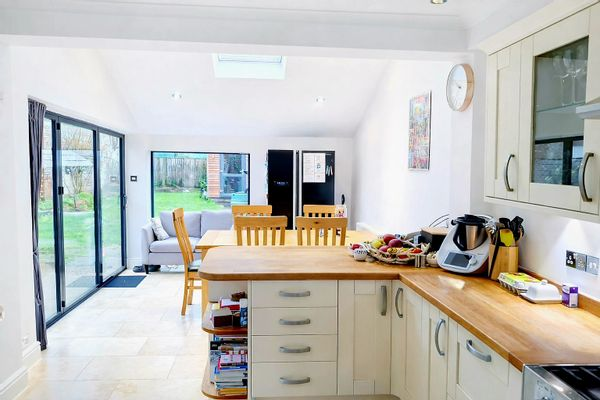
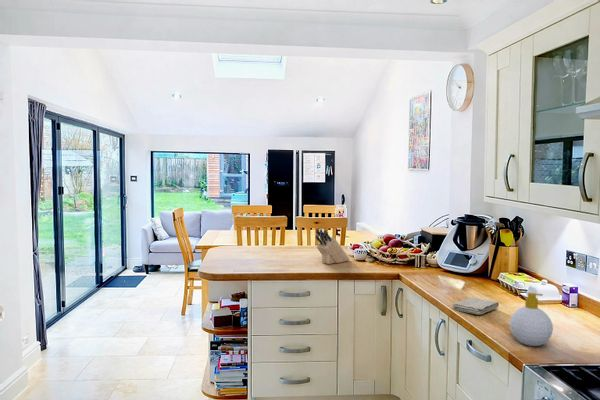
+ washcloth (475, 305)
+ knife block (331, 245)
+ soap bottle (531, 318)
